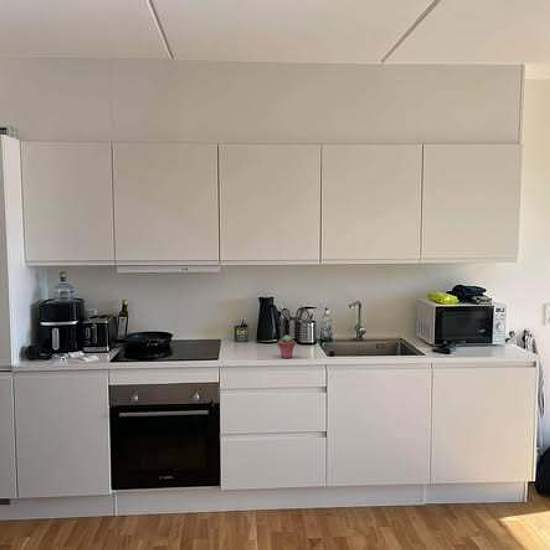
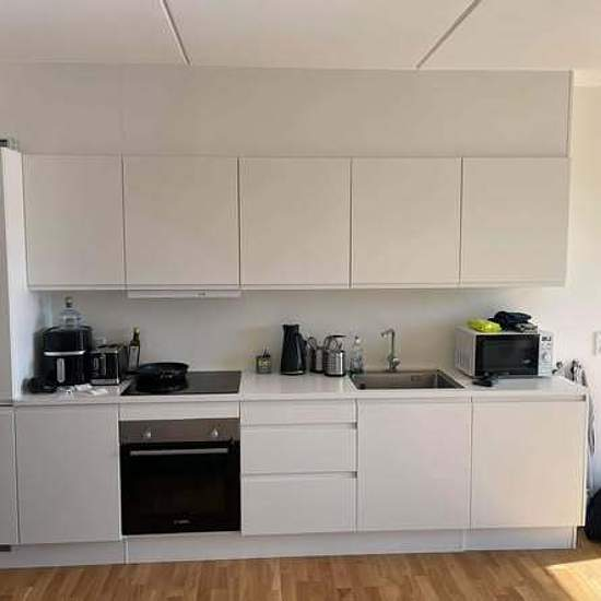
- potted succulent (286, 346)
